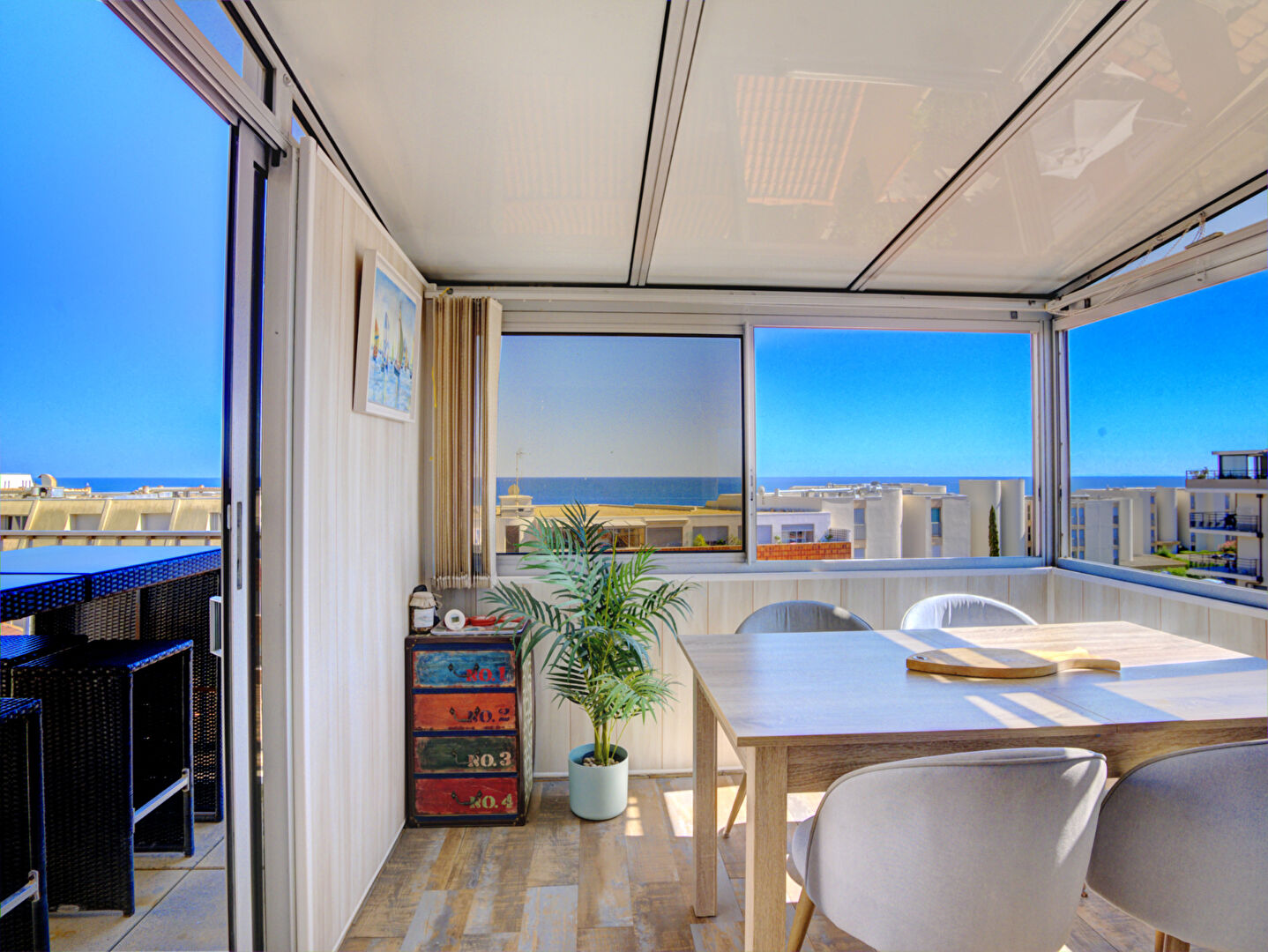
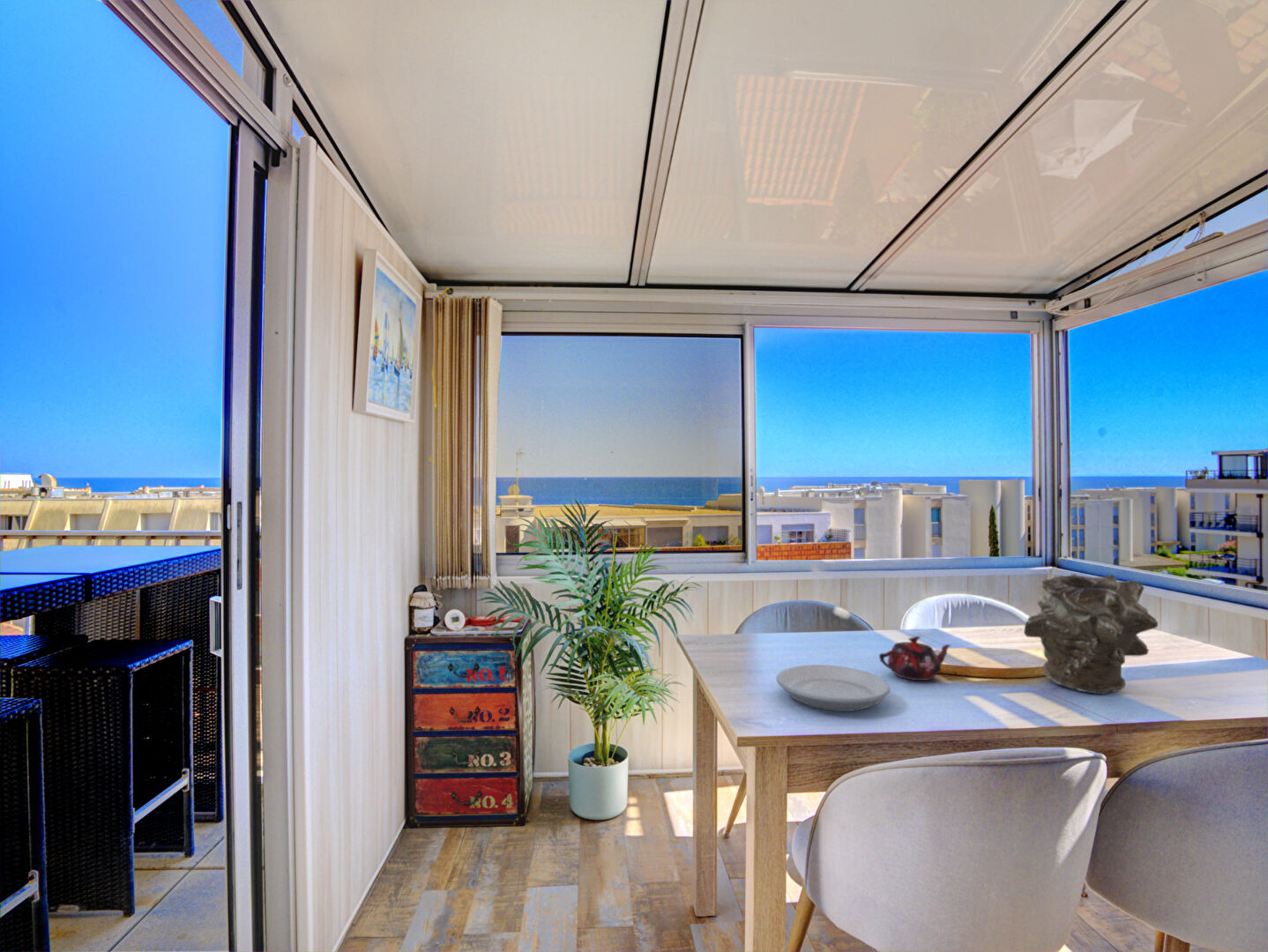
+ plate (832, 688)
+ vase (1089, 631)
+ teapot (915, 655)
